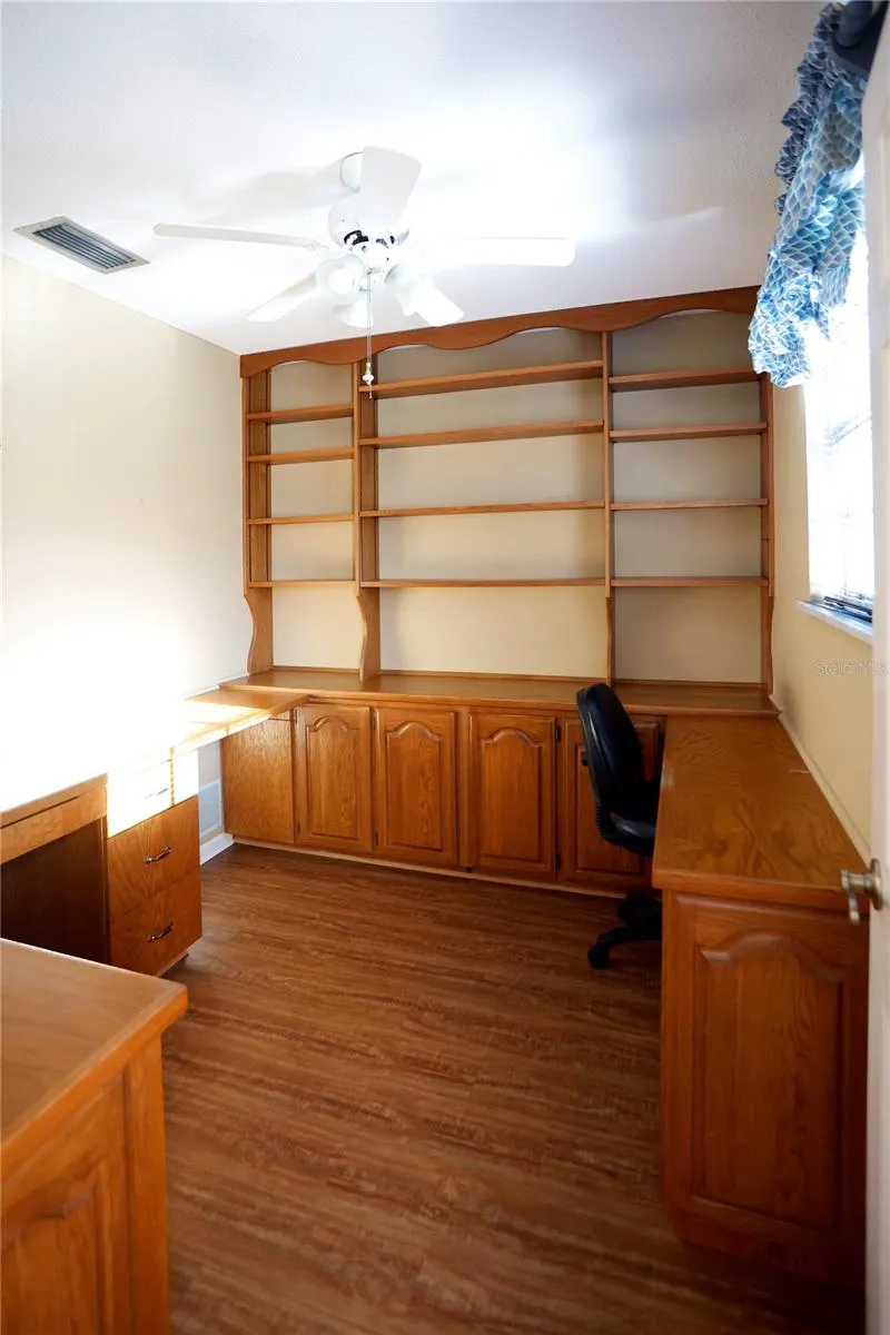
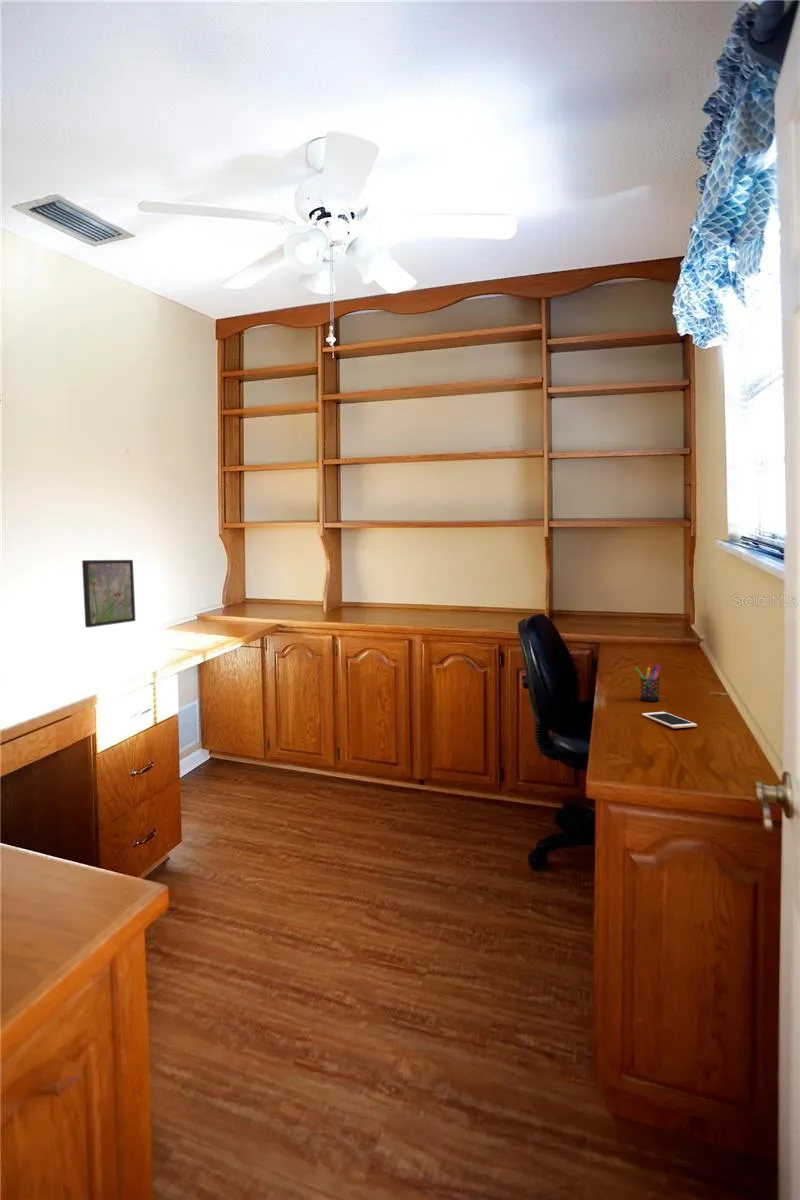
+ cell phone (668, 719)
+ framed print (110, 592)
+ pen holder (647, 680)
